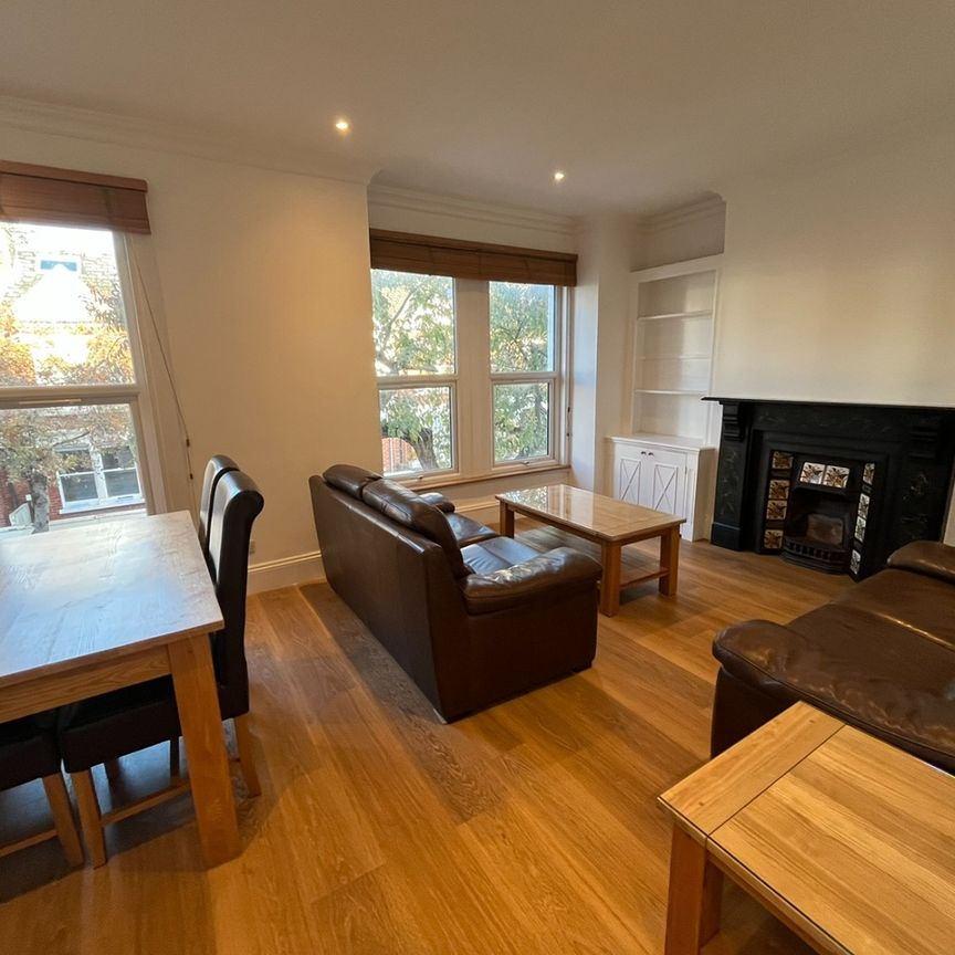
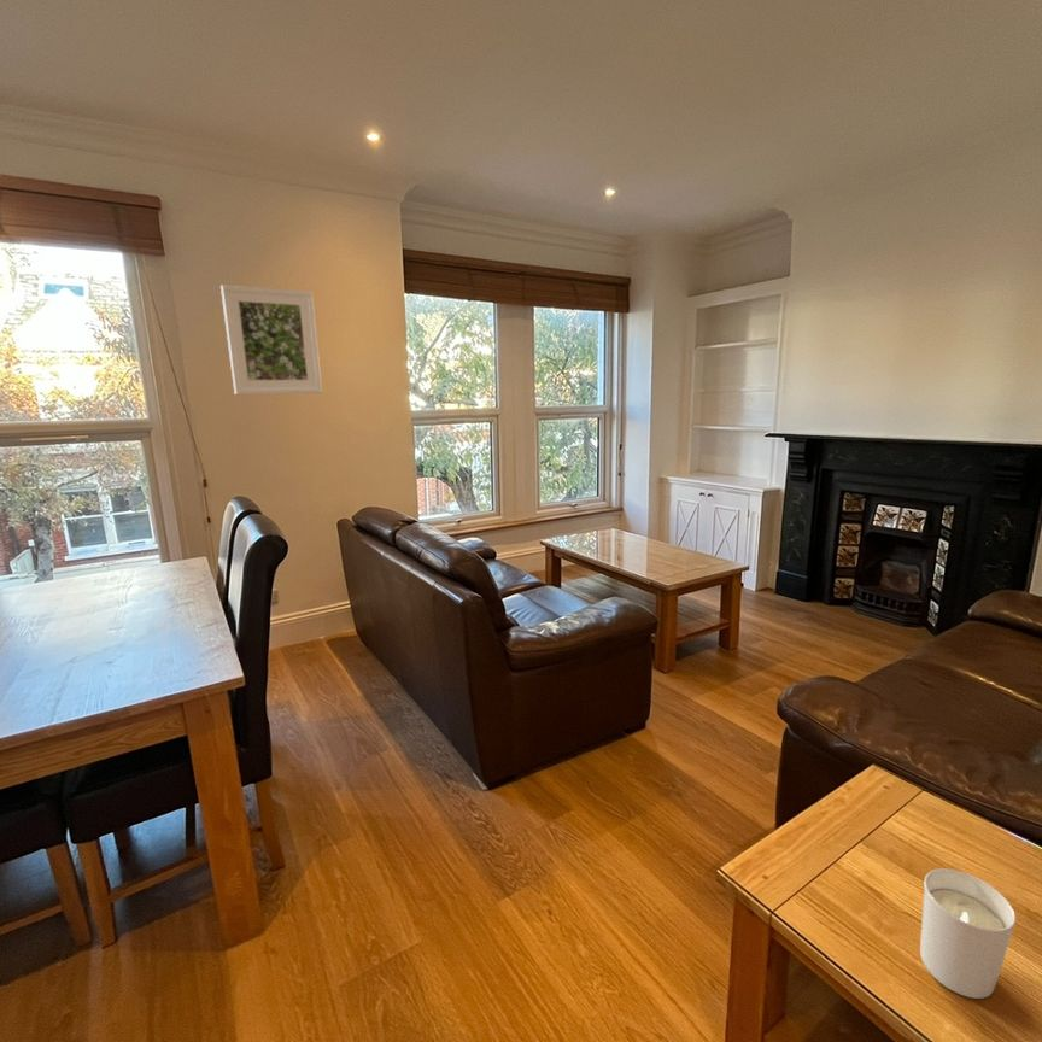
+ candle holder (961, 933)
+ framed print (274, 341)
